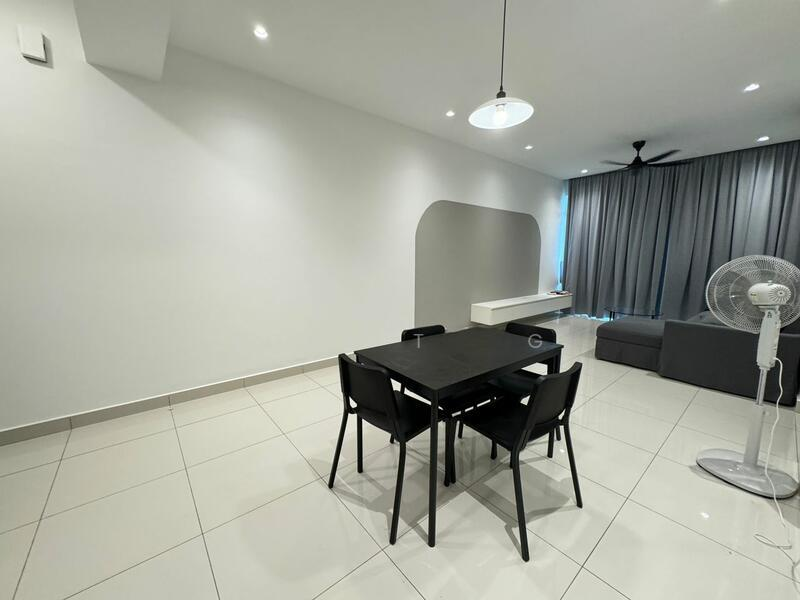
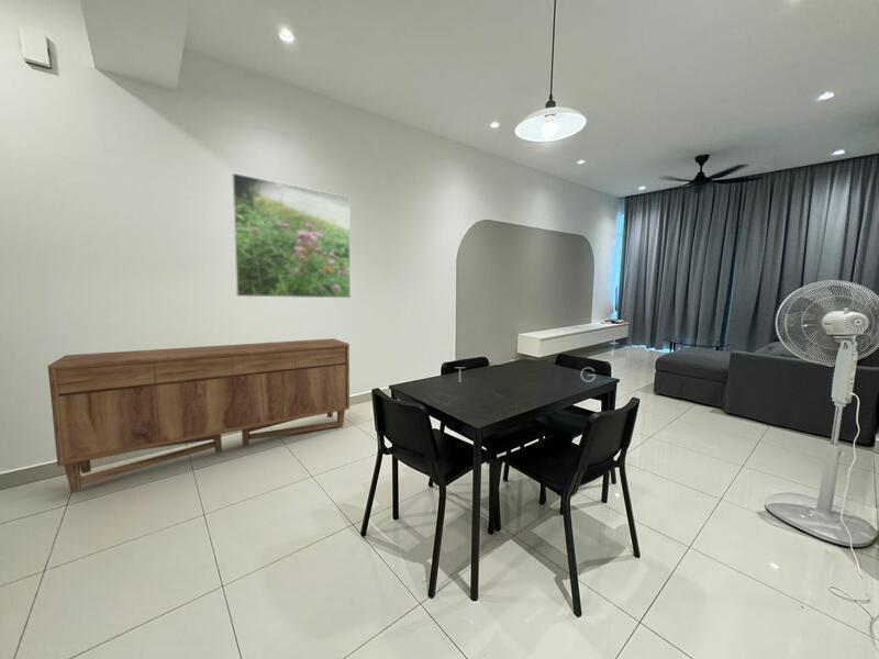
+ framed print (298, 243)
+ sideboard (231, 399)
